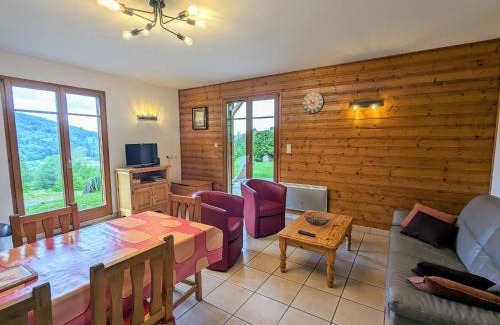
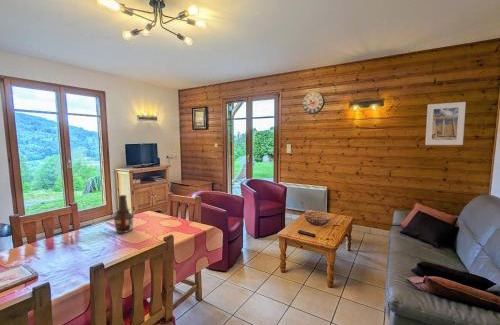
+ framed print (444, 124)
+ bottle (123, 213)
